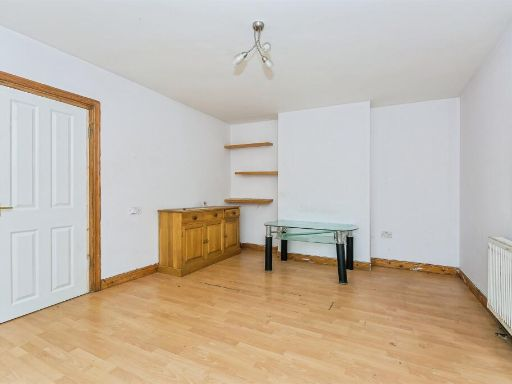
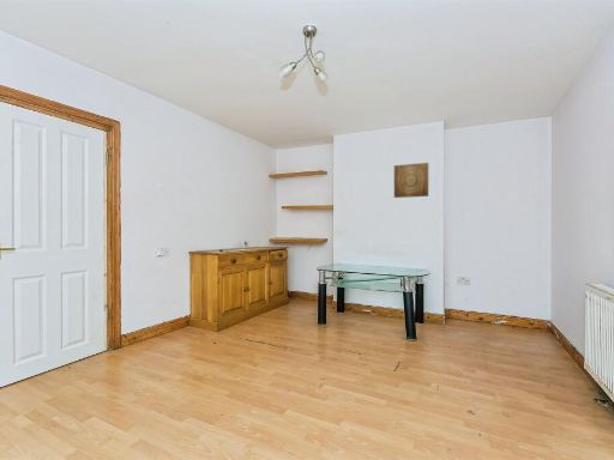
+ wall art (410, 180)
